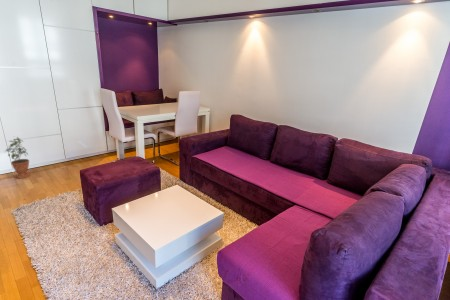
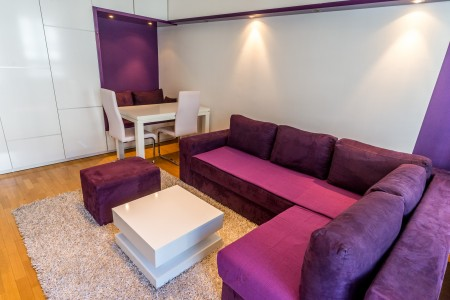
- potted plant (17, 157)
